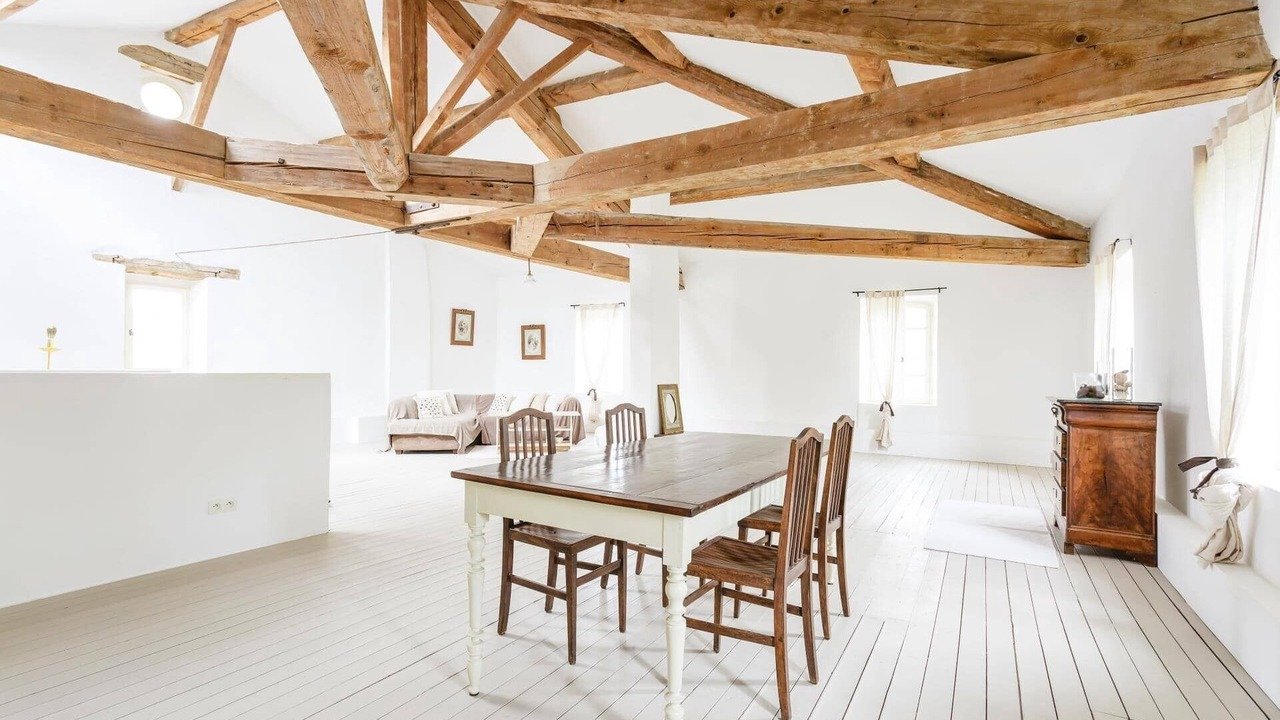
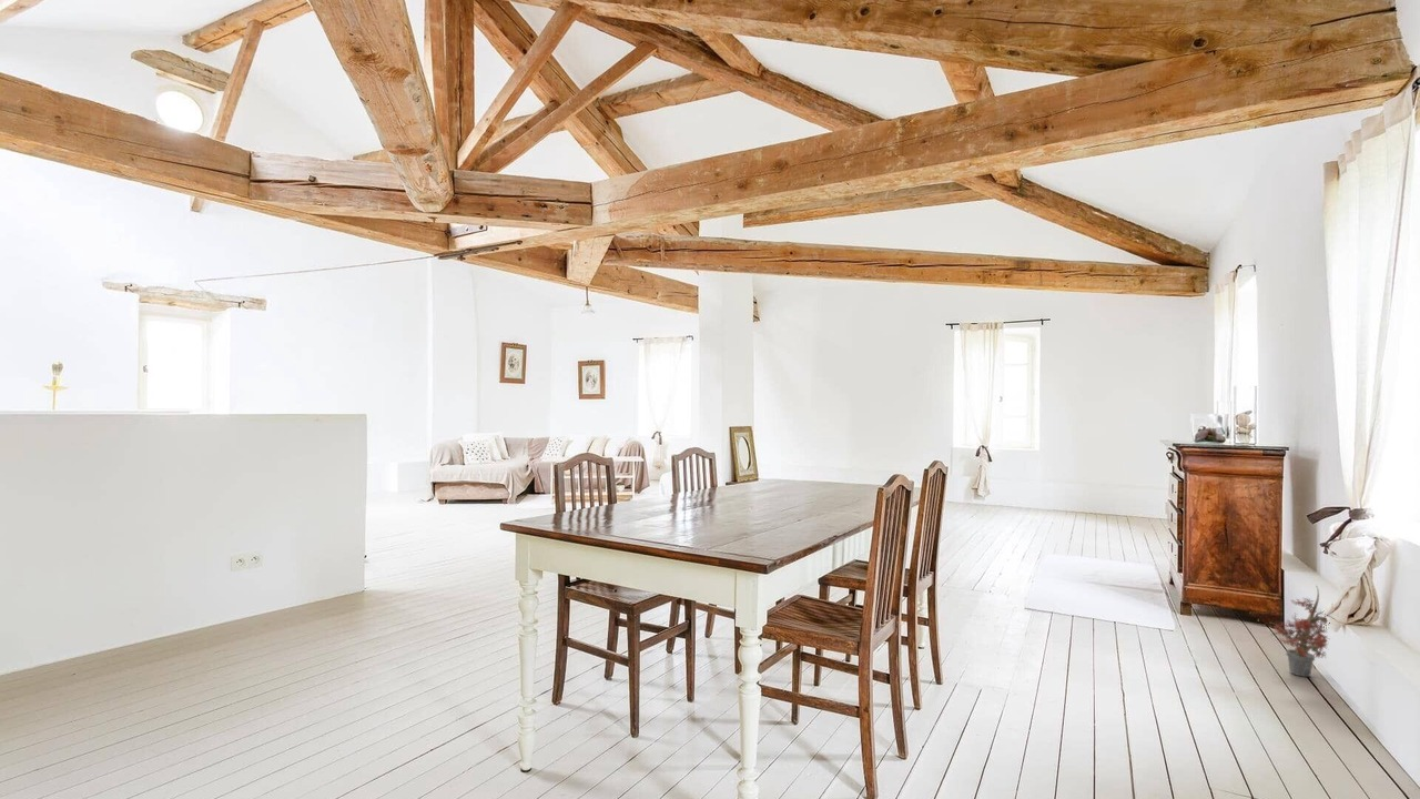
+ potted plant (1305, 629)
